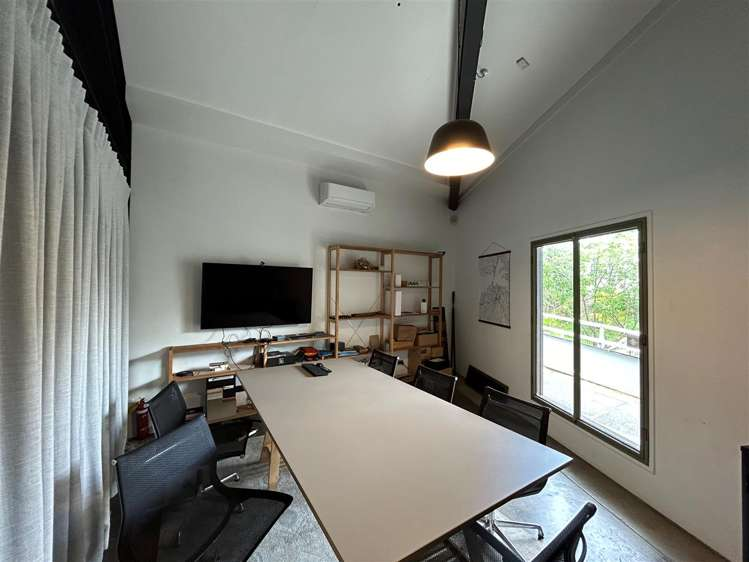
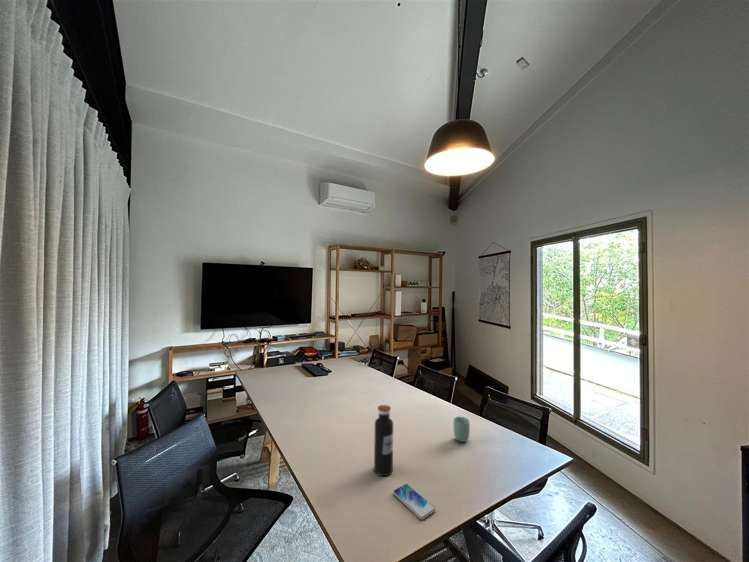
+ water bottle (383, 438)
+ cup (461, 429)
+ smartphone (413, 500)
